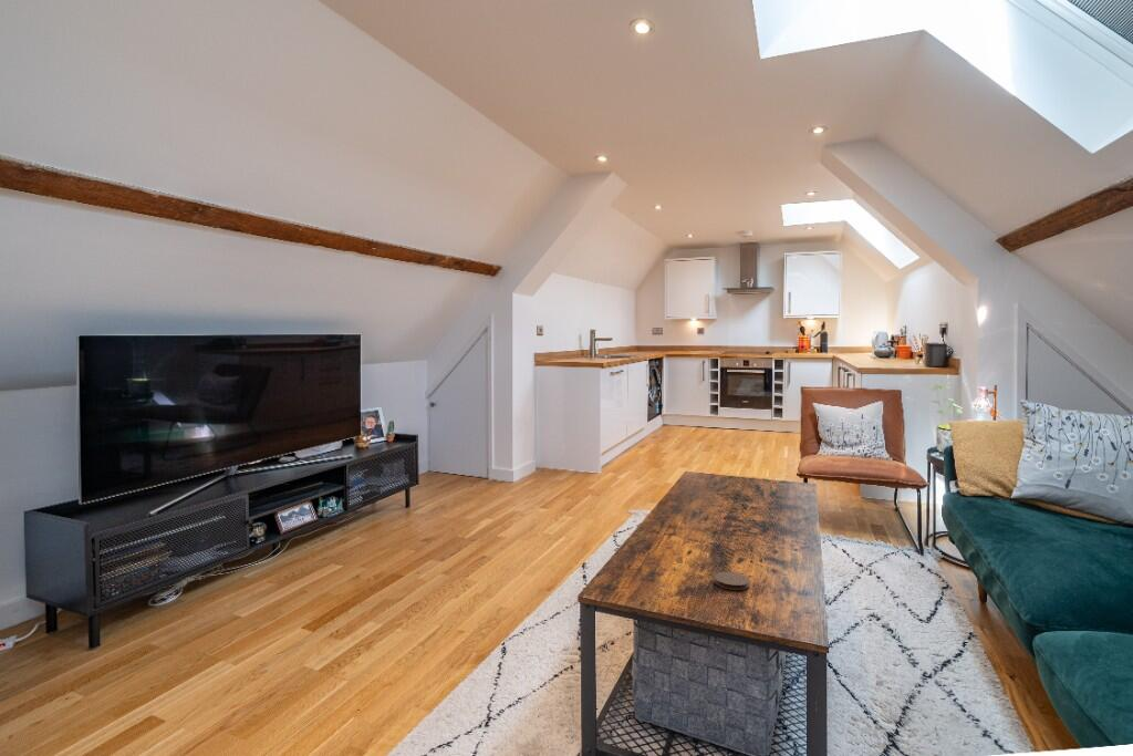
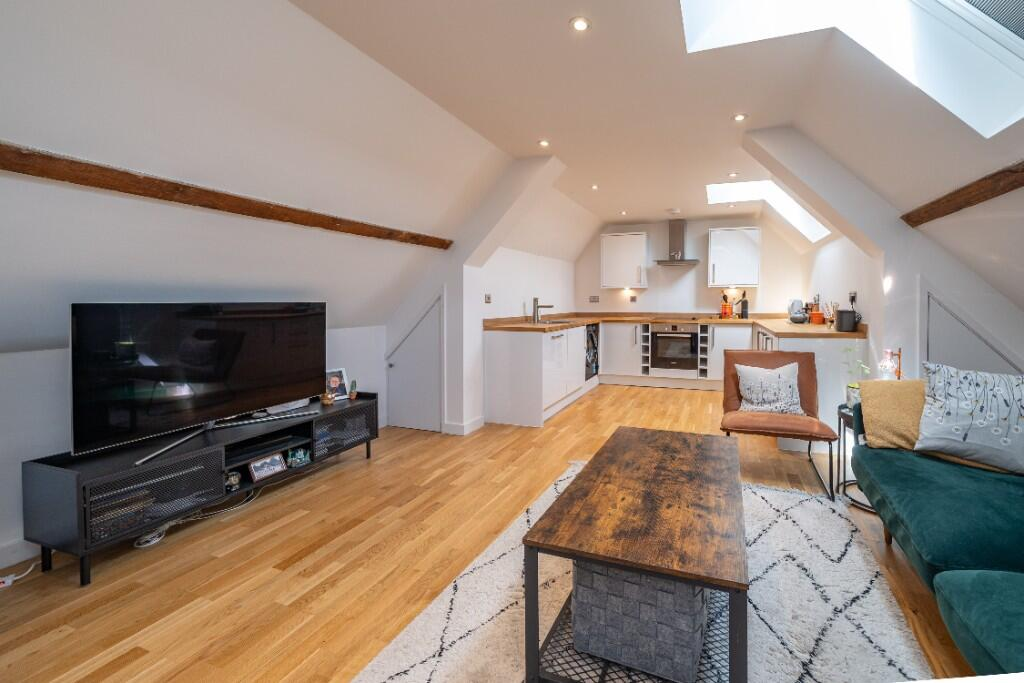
- coaster (731, 580)
